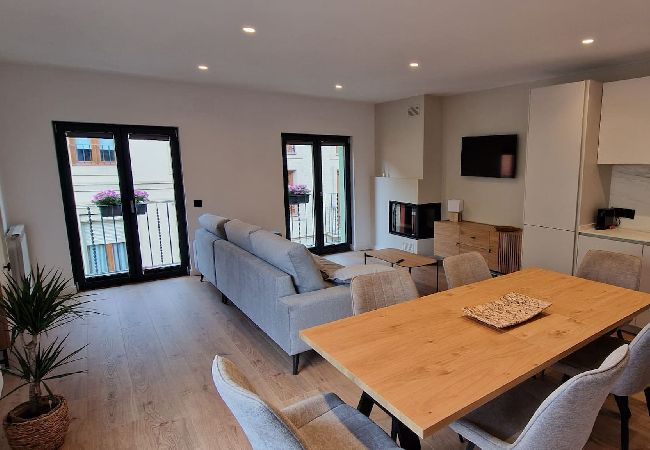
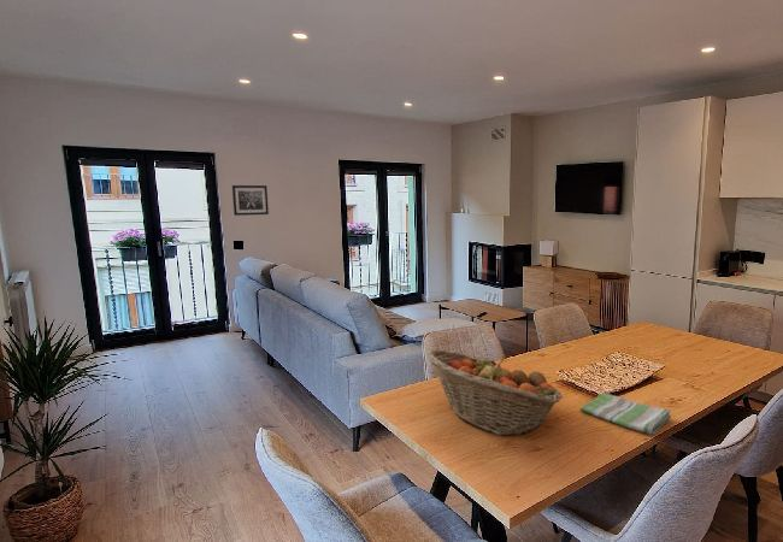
+ wall art (251, 200)
+ fruit basket (489, 383)
+ dish towel (624, 411)
